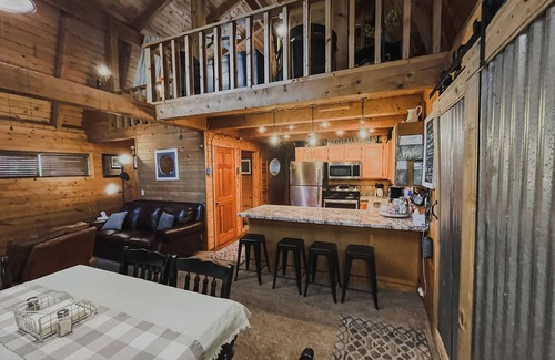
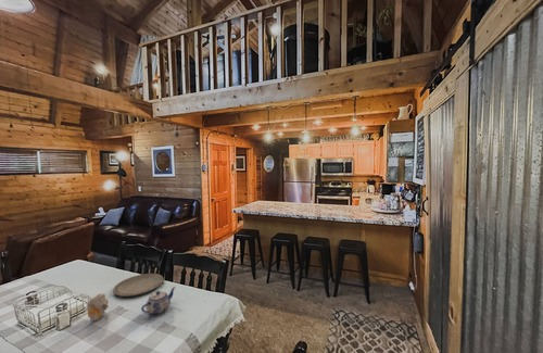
+ teapot (160, 299)
+ plate (139, 285)
+ flower (99, 305)
